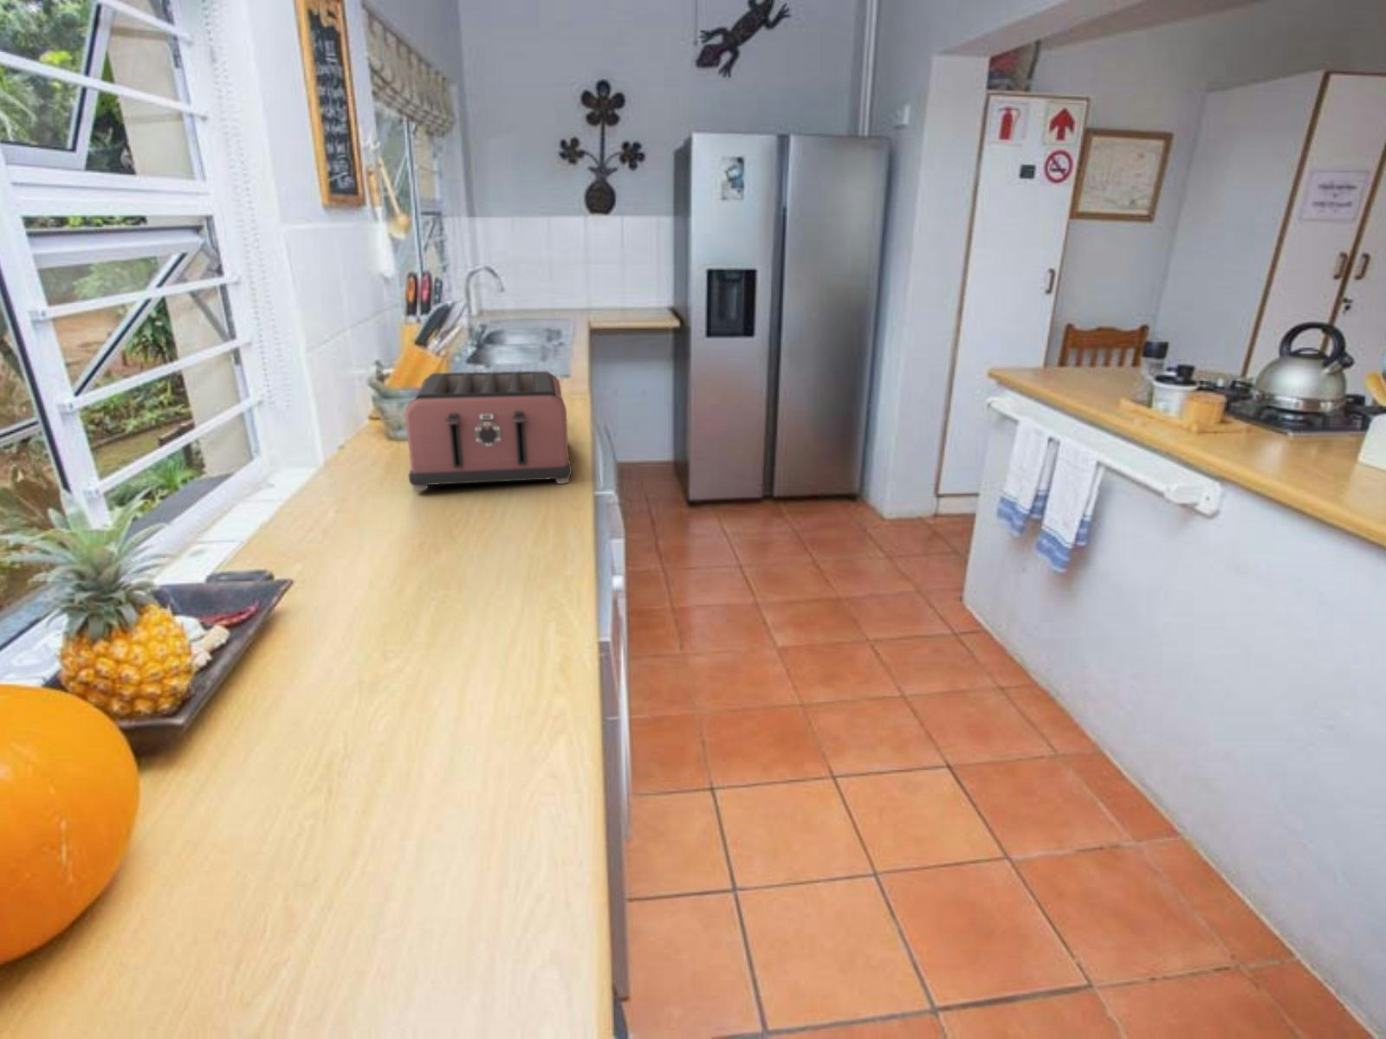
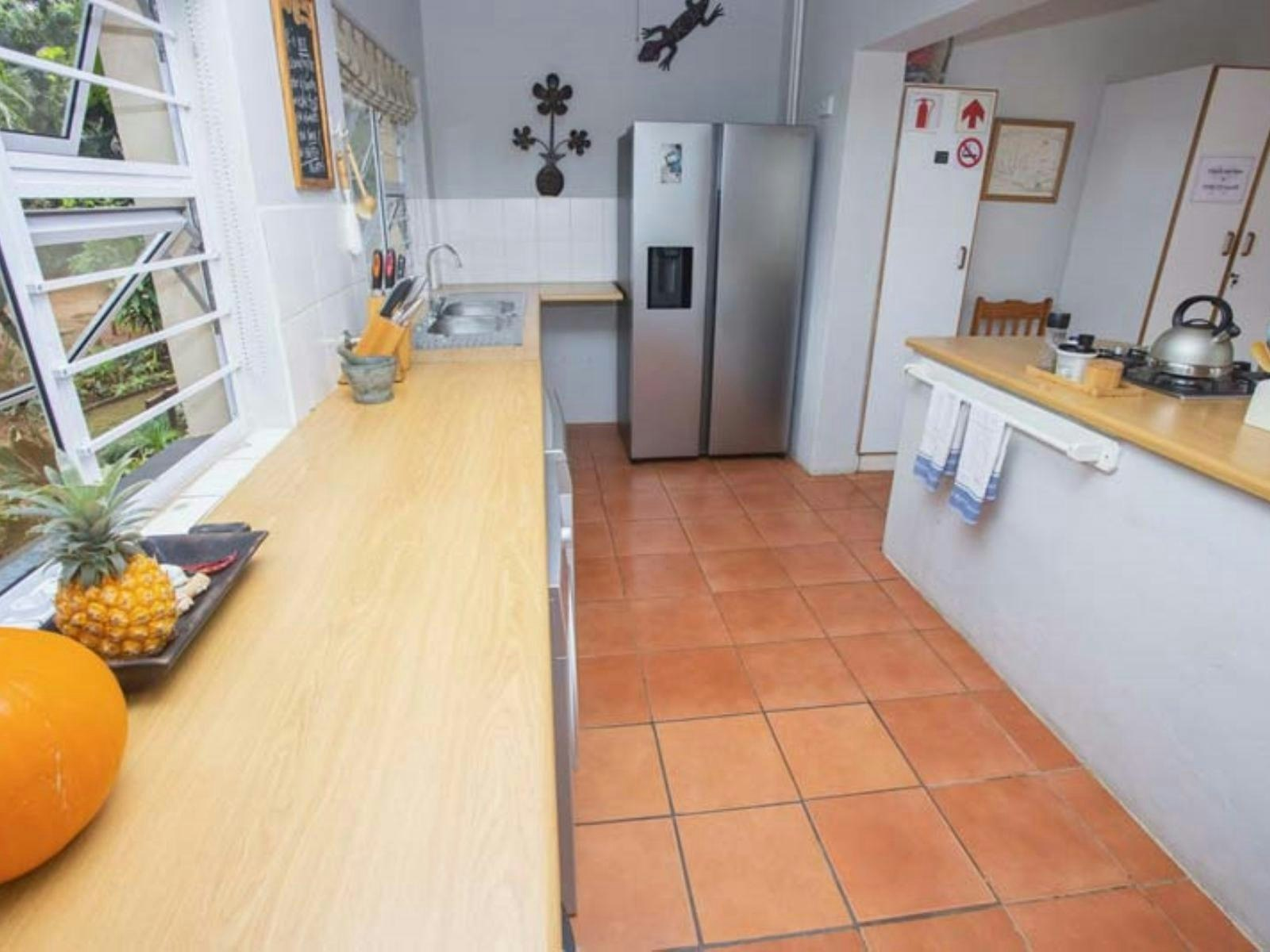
- toaster (491, 426)
